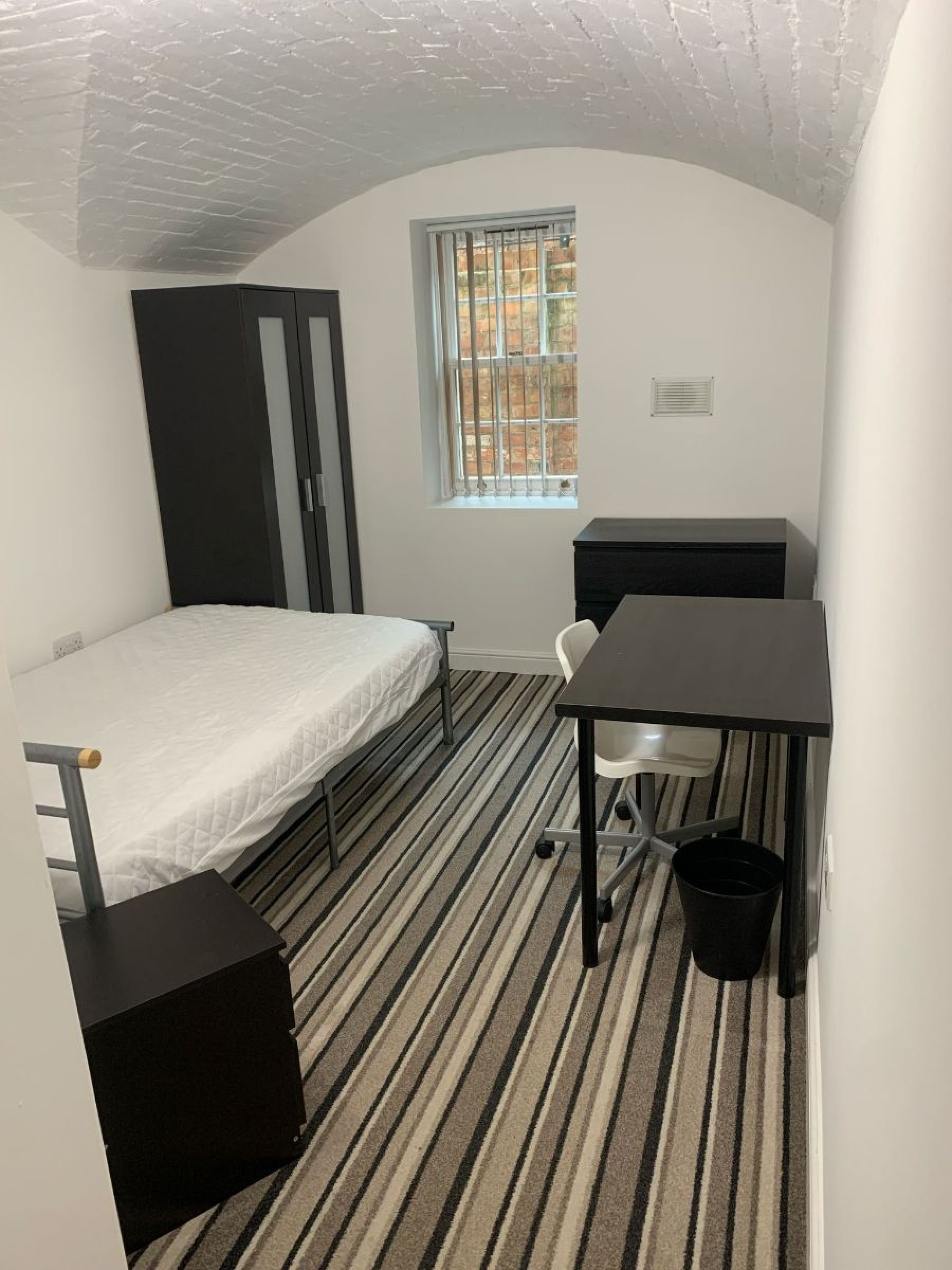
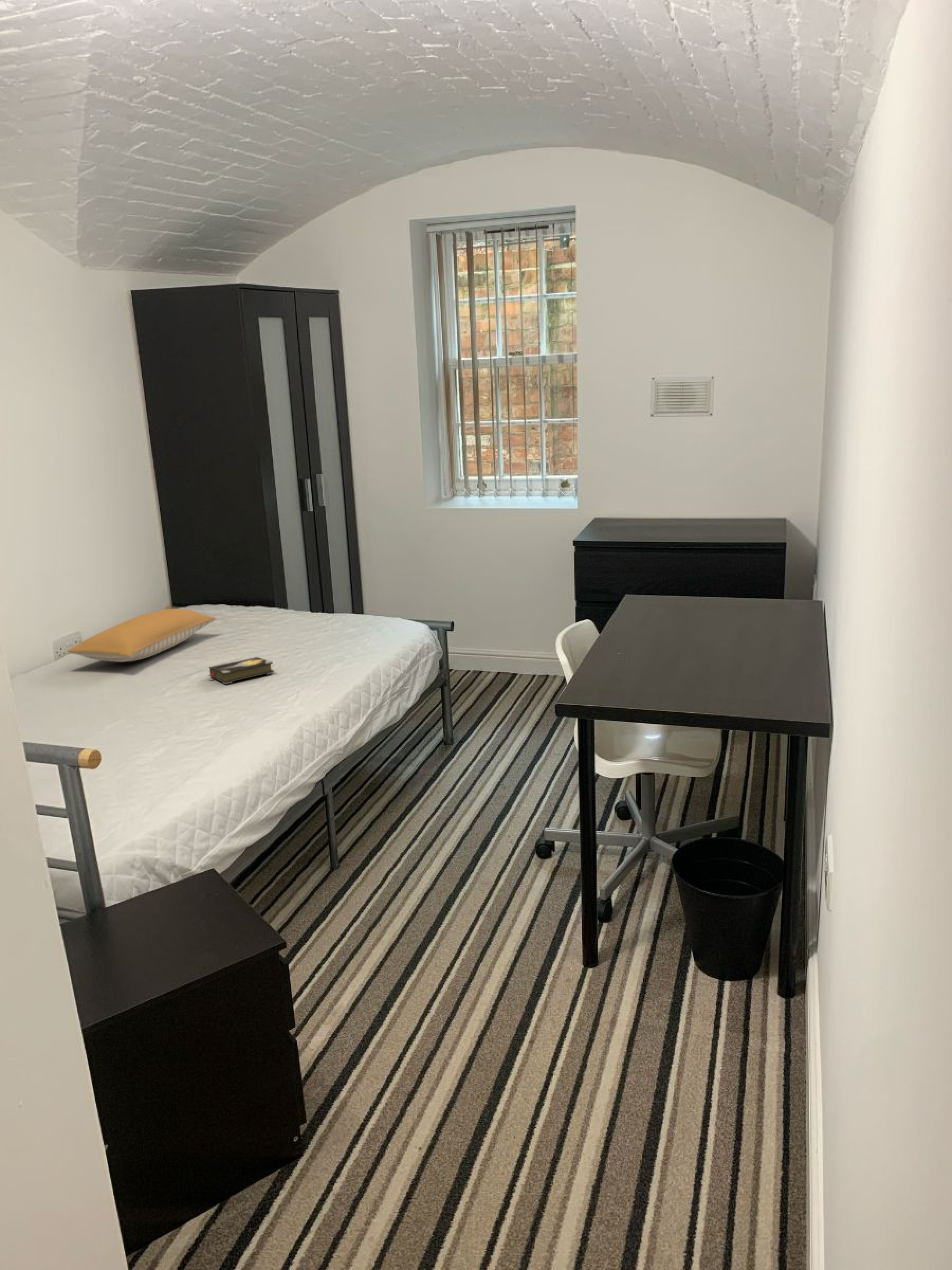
+ hardback book (241, 668)
+ pillow (146, 634)
